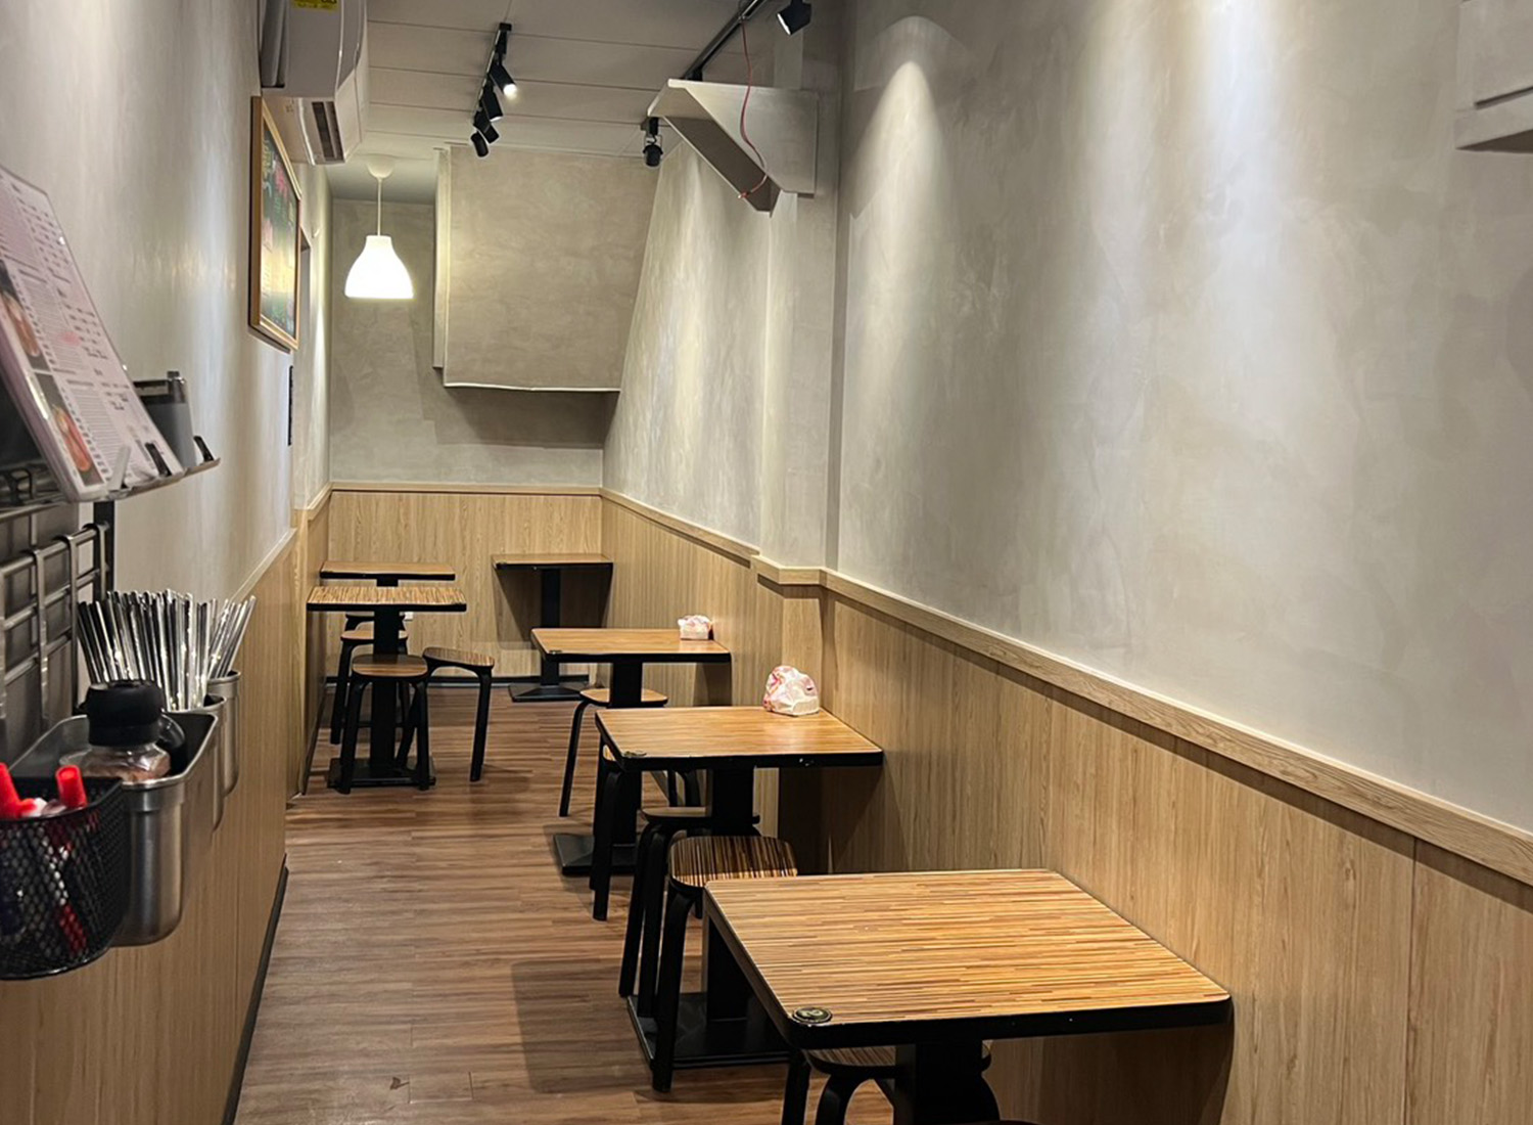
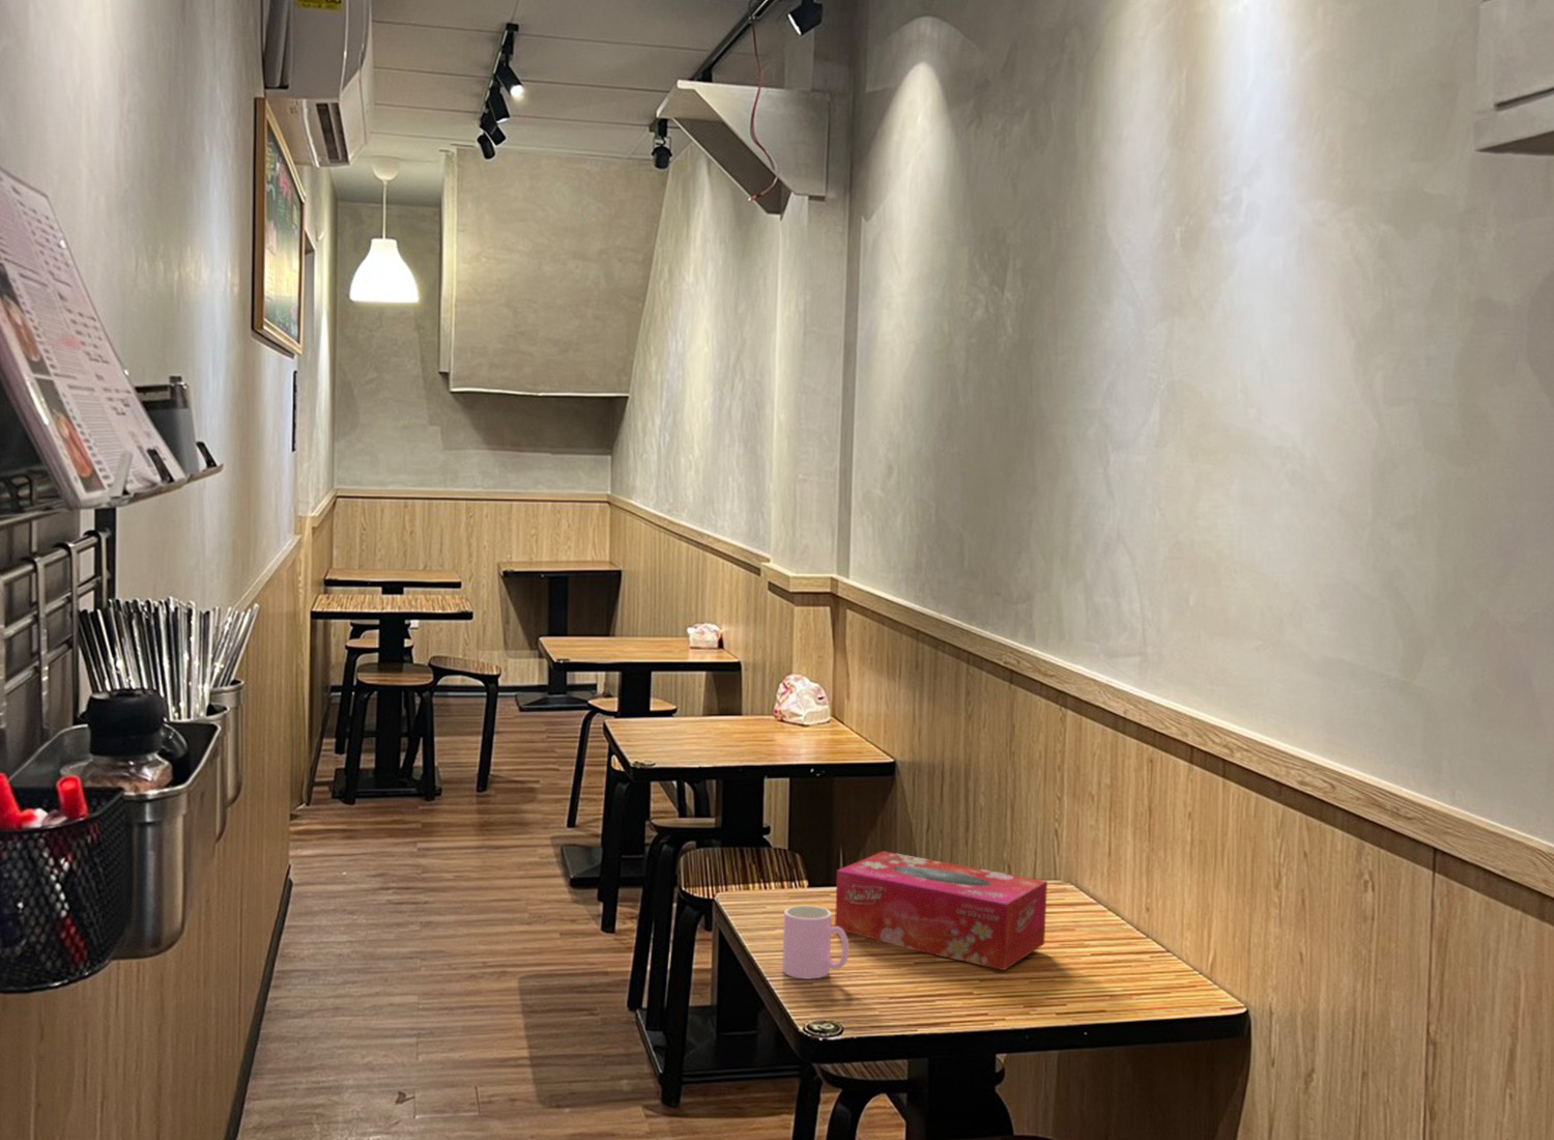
+ cup (817, 945)
+ tissue box (940, 907)
